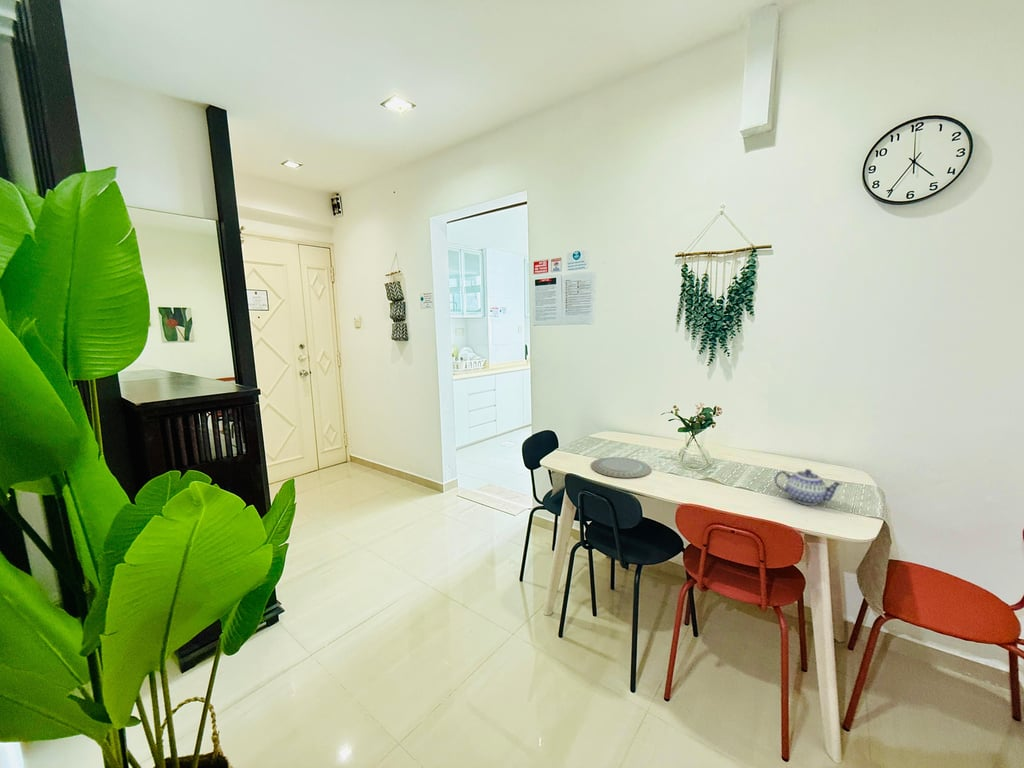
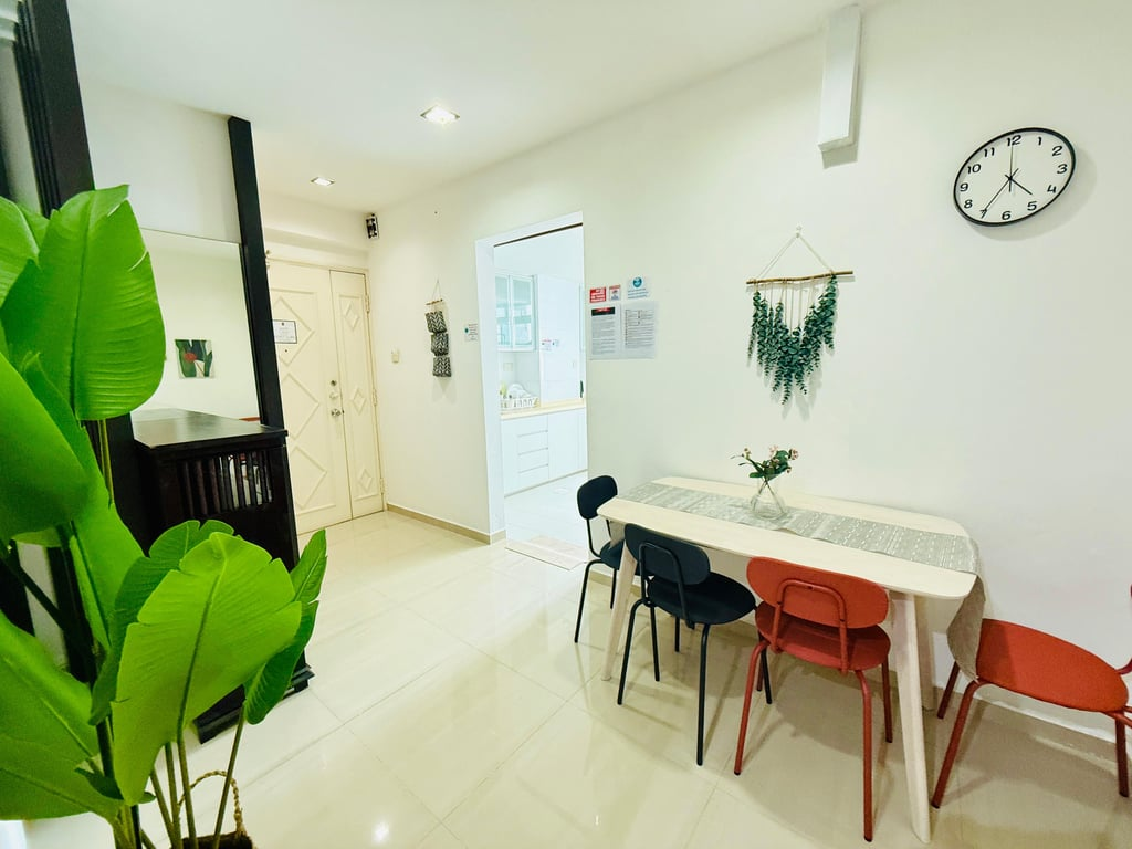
- chinaware (620, 465)
- teapot (806, 485)
